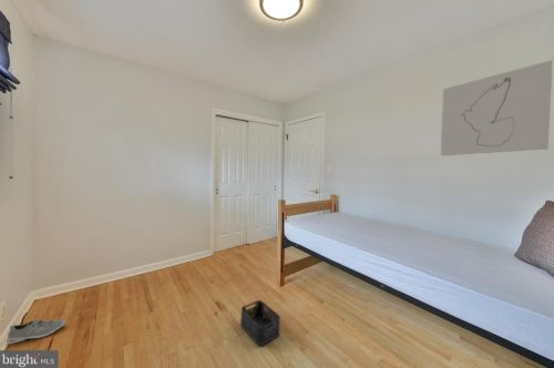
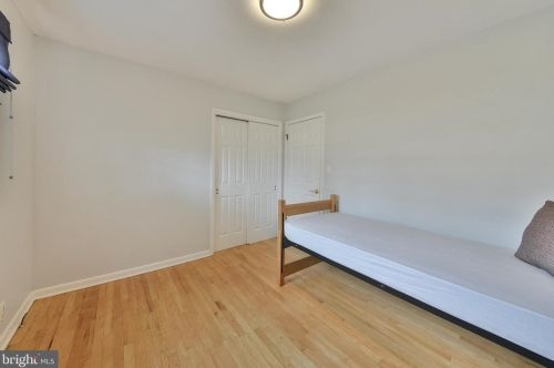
- sneaker (37, 327)
- storage bin (259, 320)
- wall art (489, 114)
